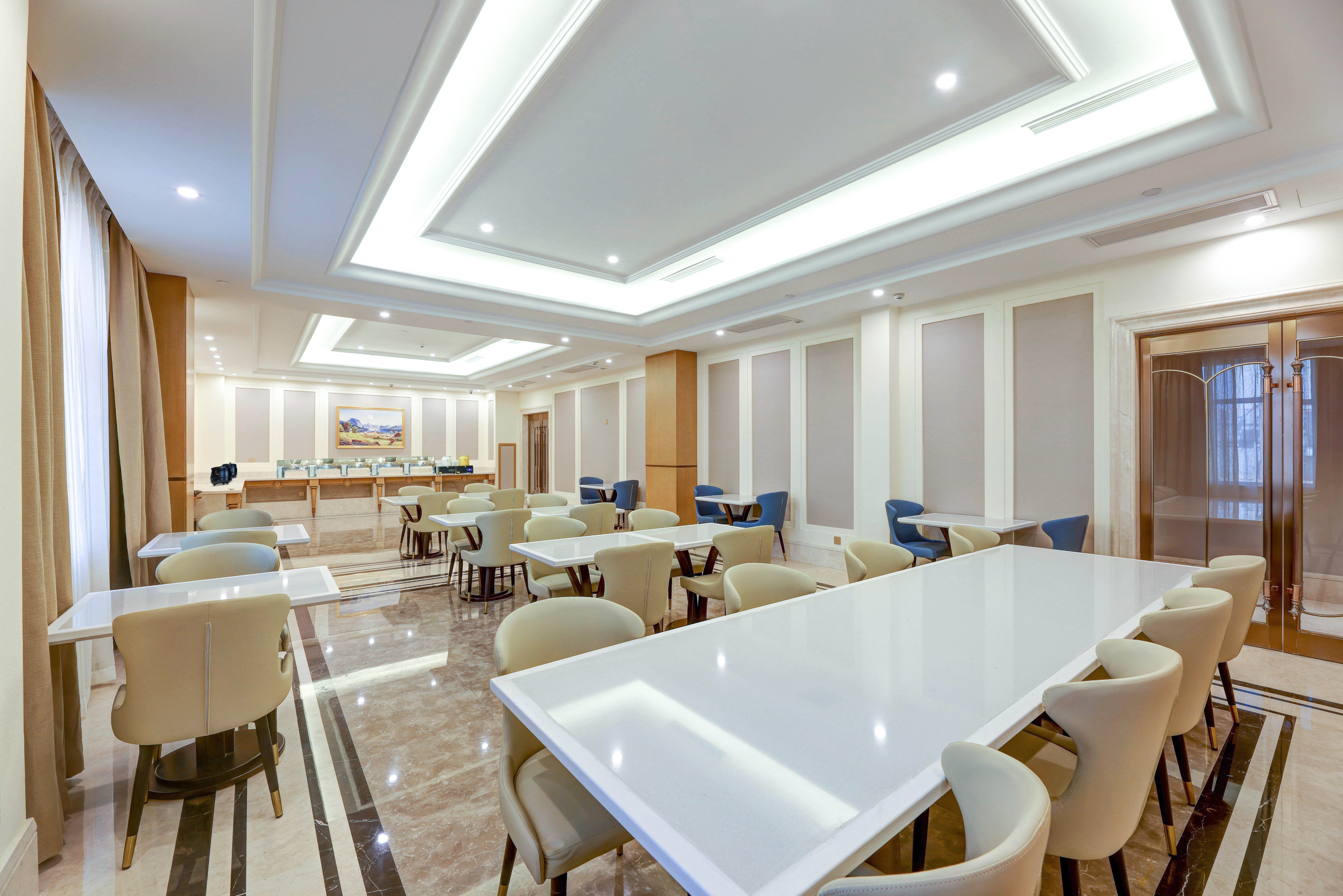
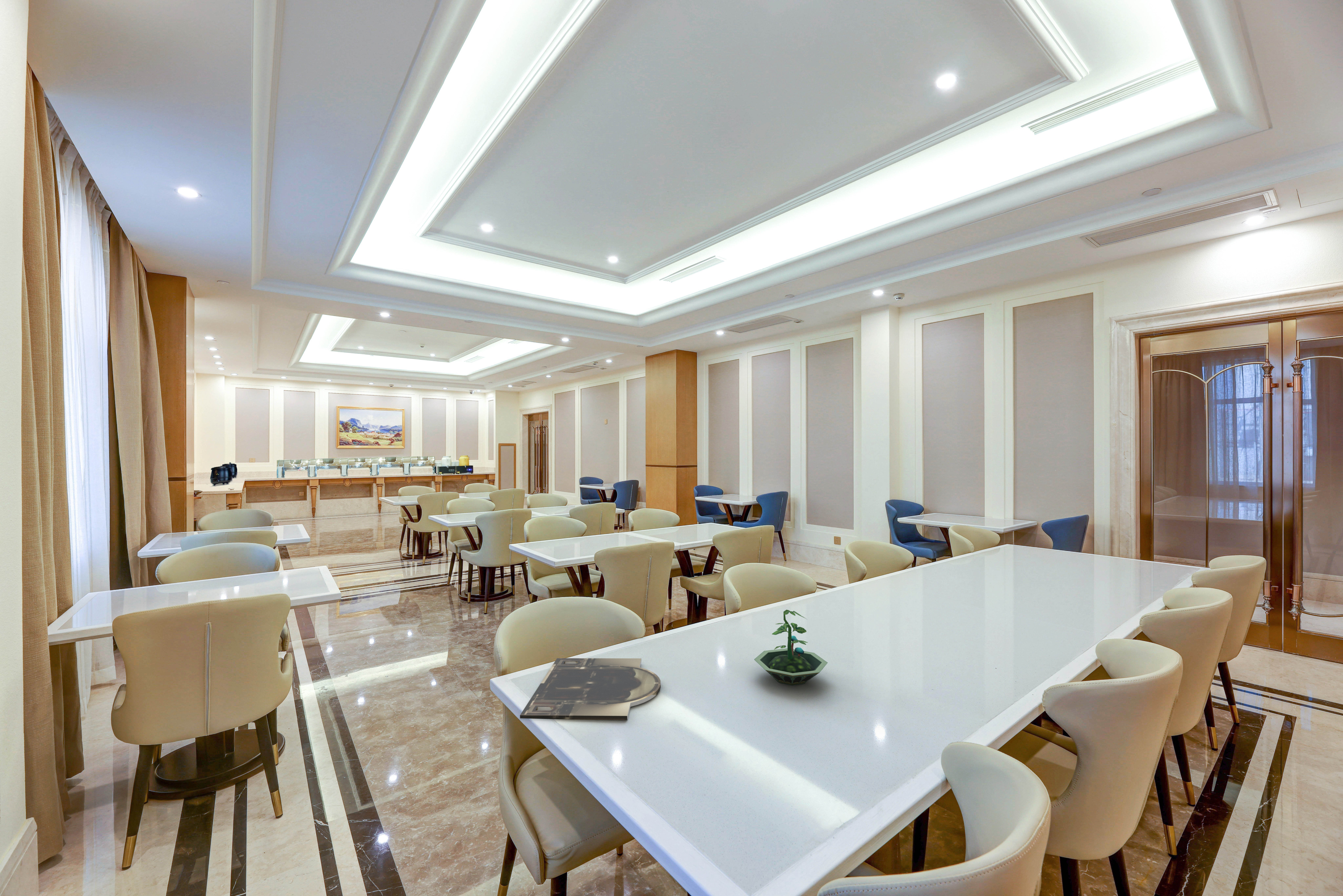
+ picture frame (600, 685)
+ terrarium (791, 623)
